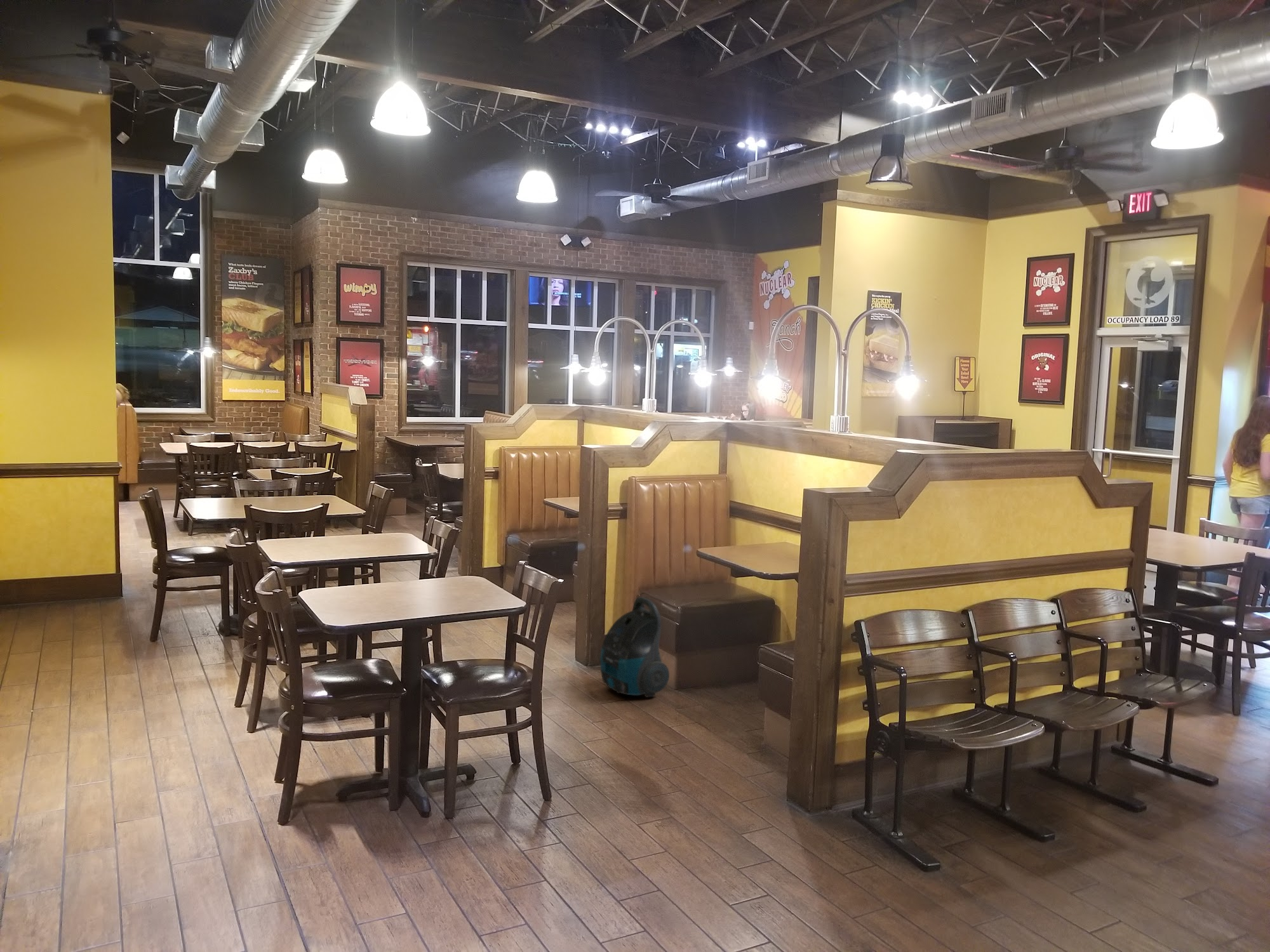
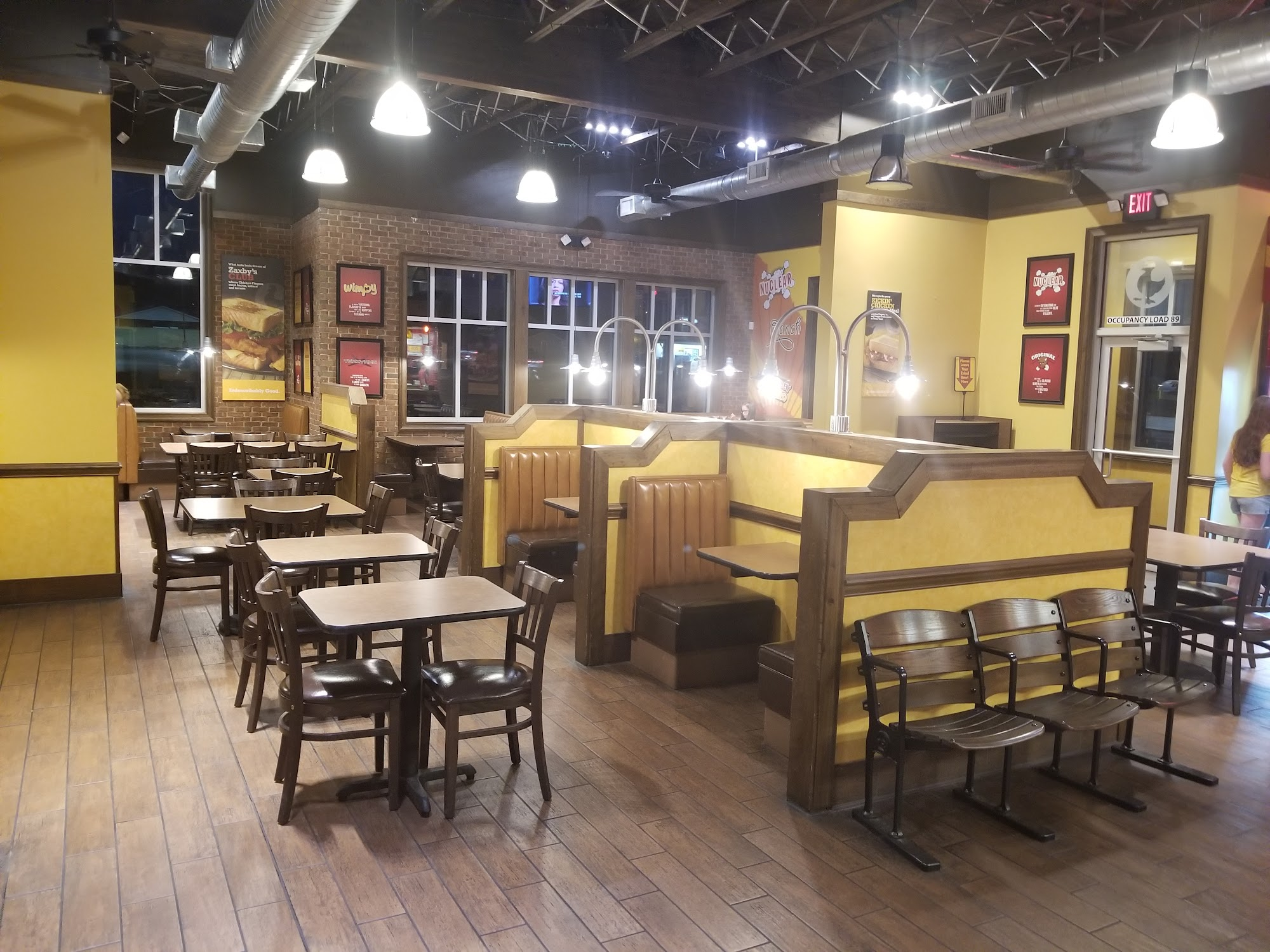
- vacuum cleaner (632, 645)
